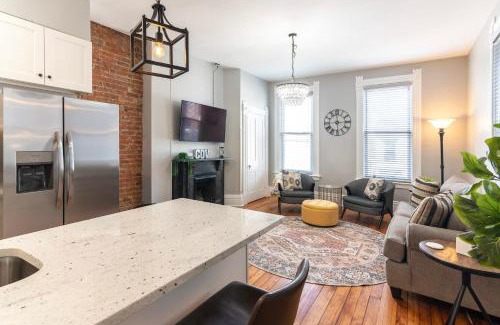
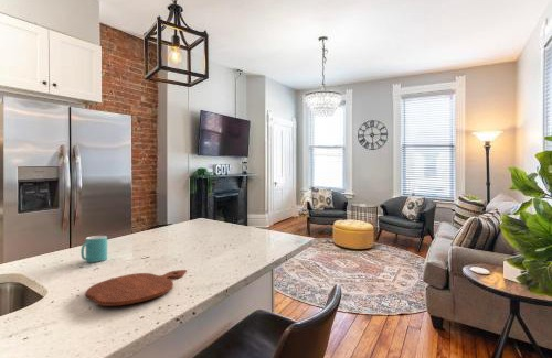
+ cutting board (145, 283)
+ mug (93, 249)
